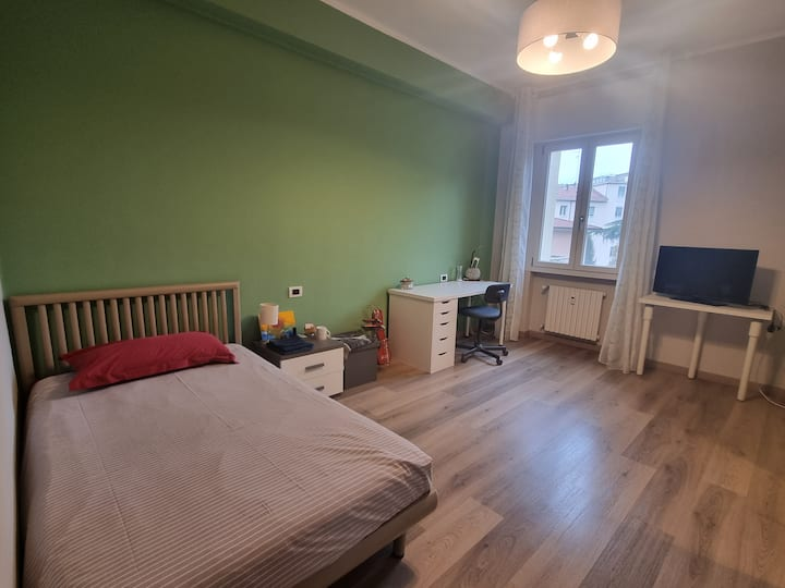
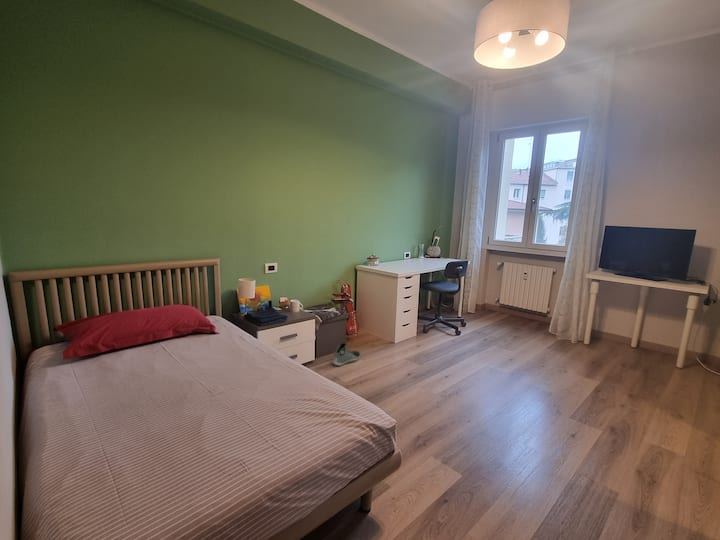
+ sneaker (347, 351)
